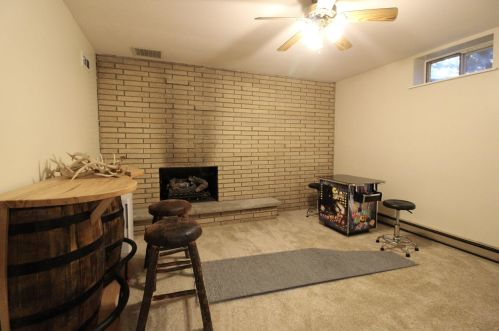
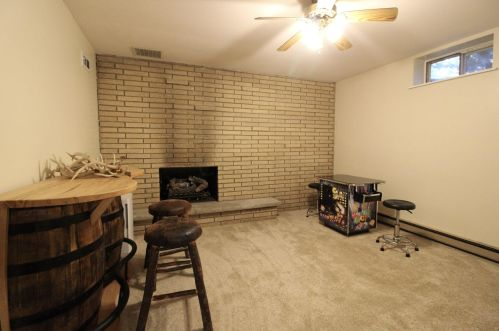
- rug (305, 263)
